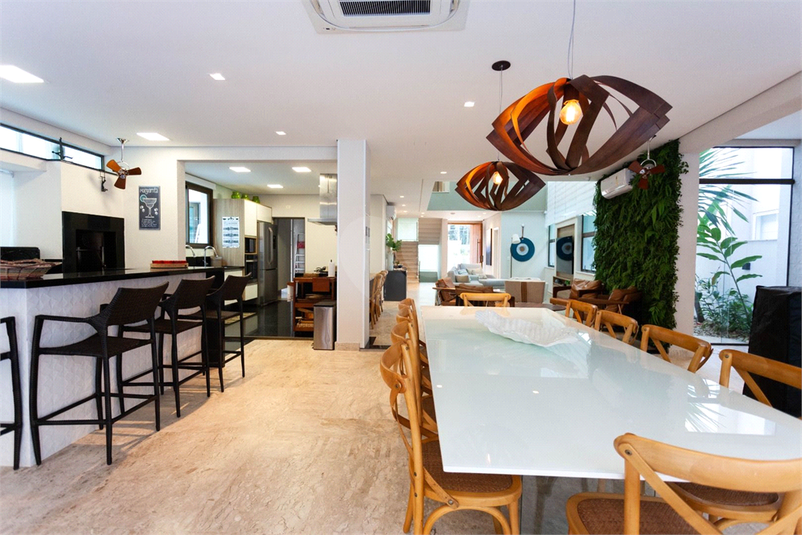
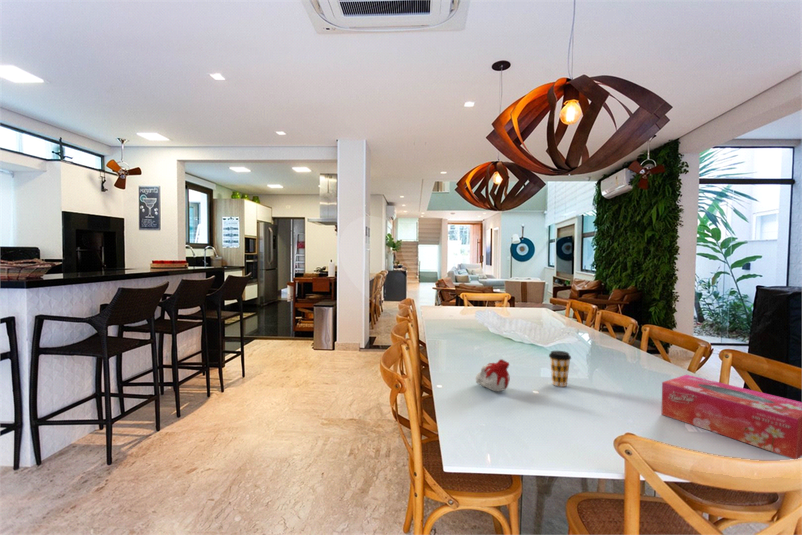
+ coffee cup (559, 368)
+ candle (492, 373)
+ tissue box (732, 410)
